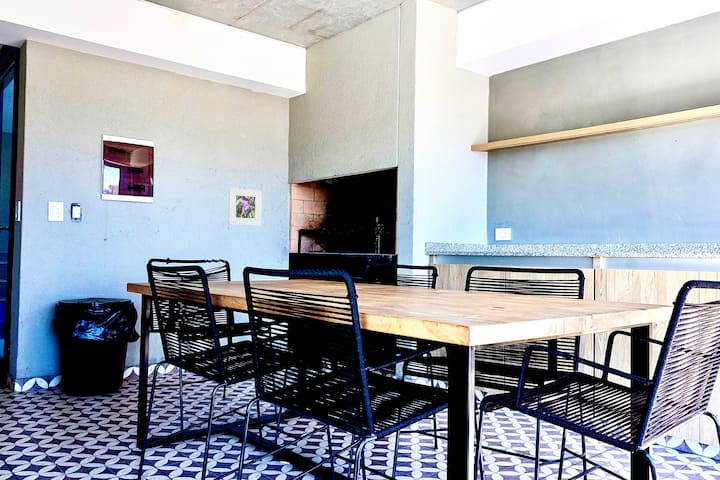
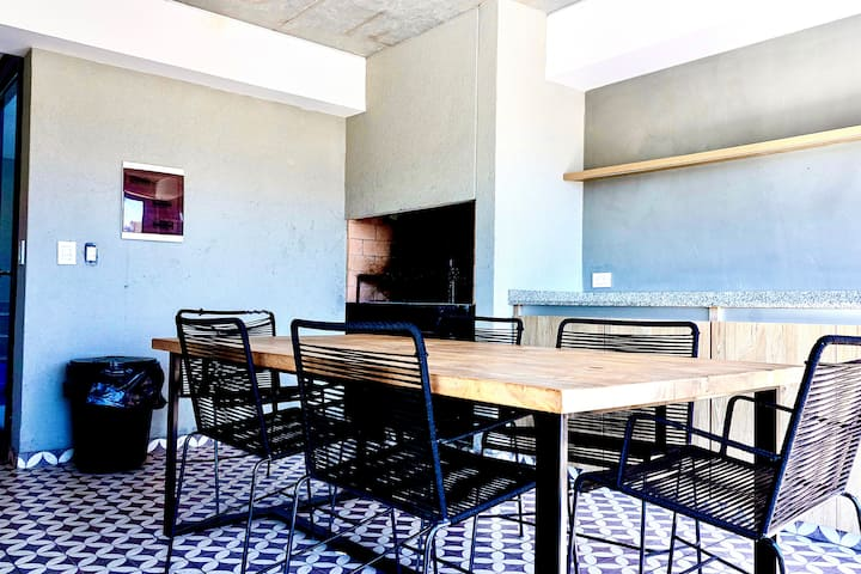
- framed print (245, 207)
